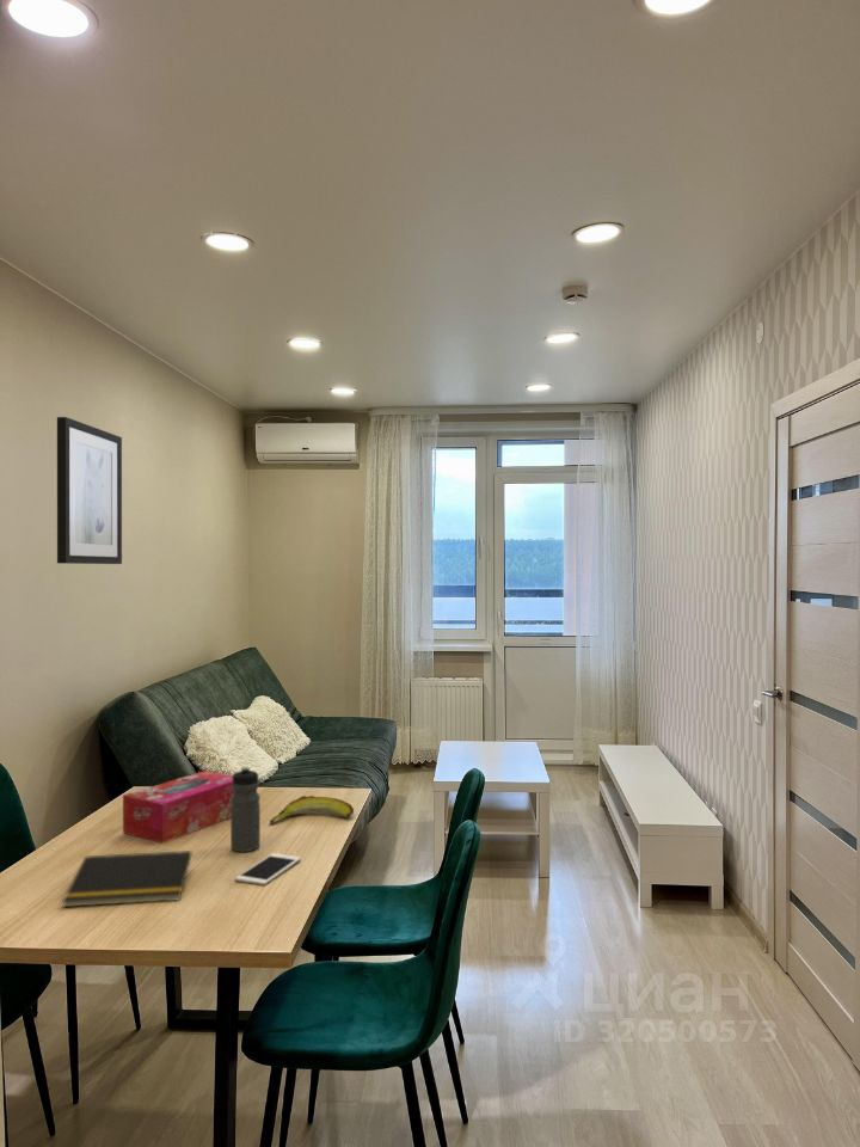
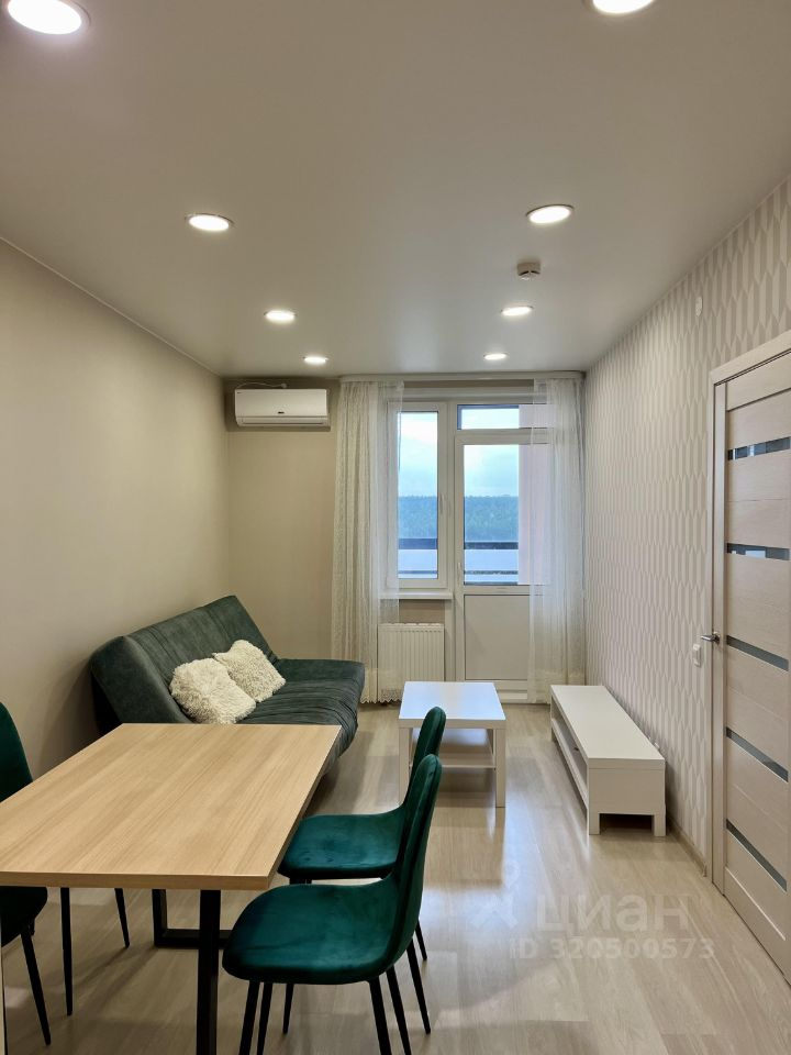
- banana (311, 810)
- water bottle (245, 806)
- wall art (91, 496)
- tissue box (185, 804)
- notepad (130, 877)
- cell phone (269, 867)
